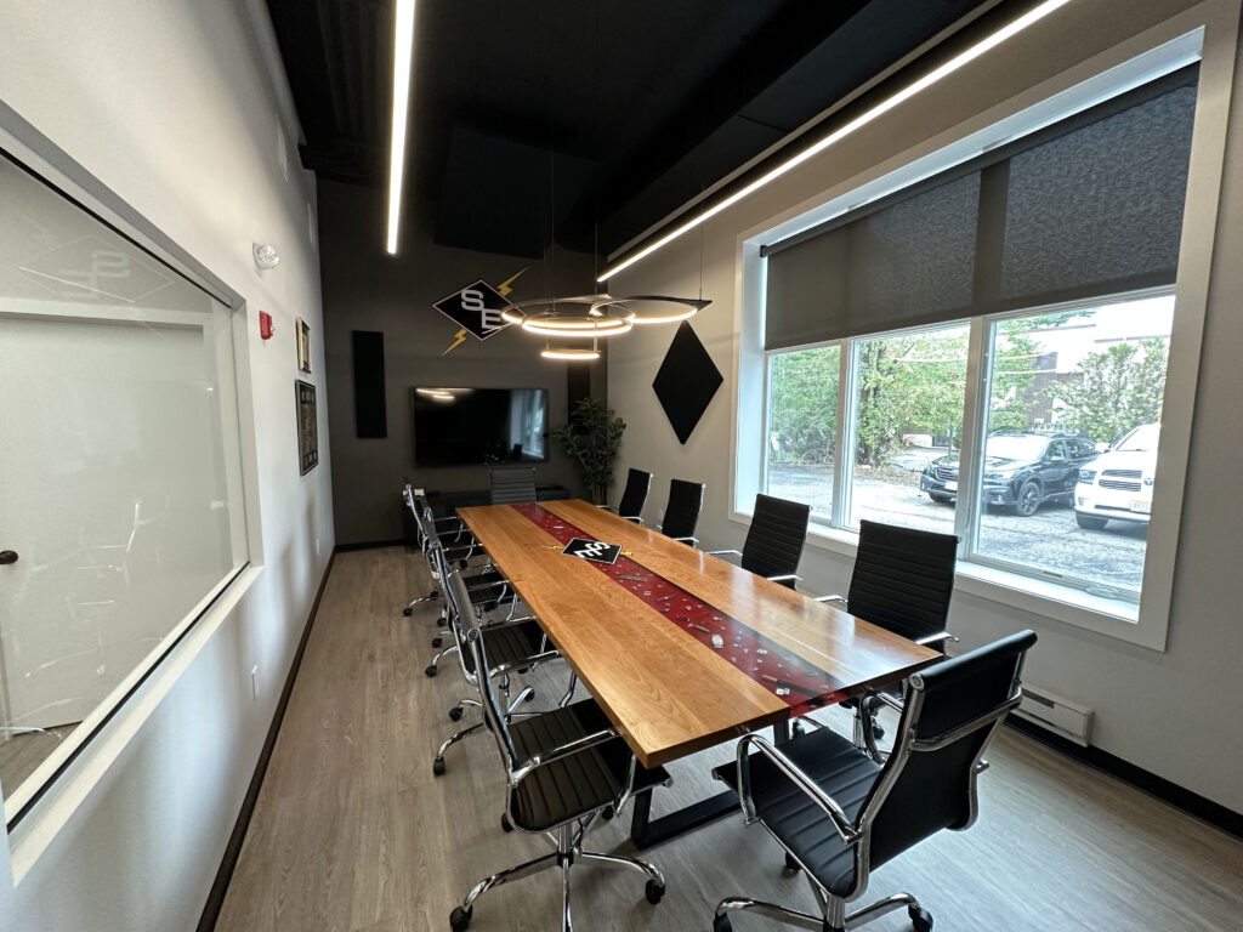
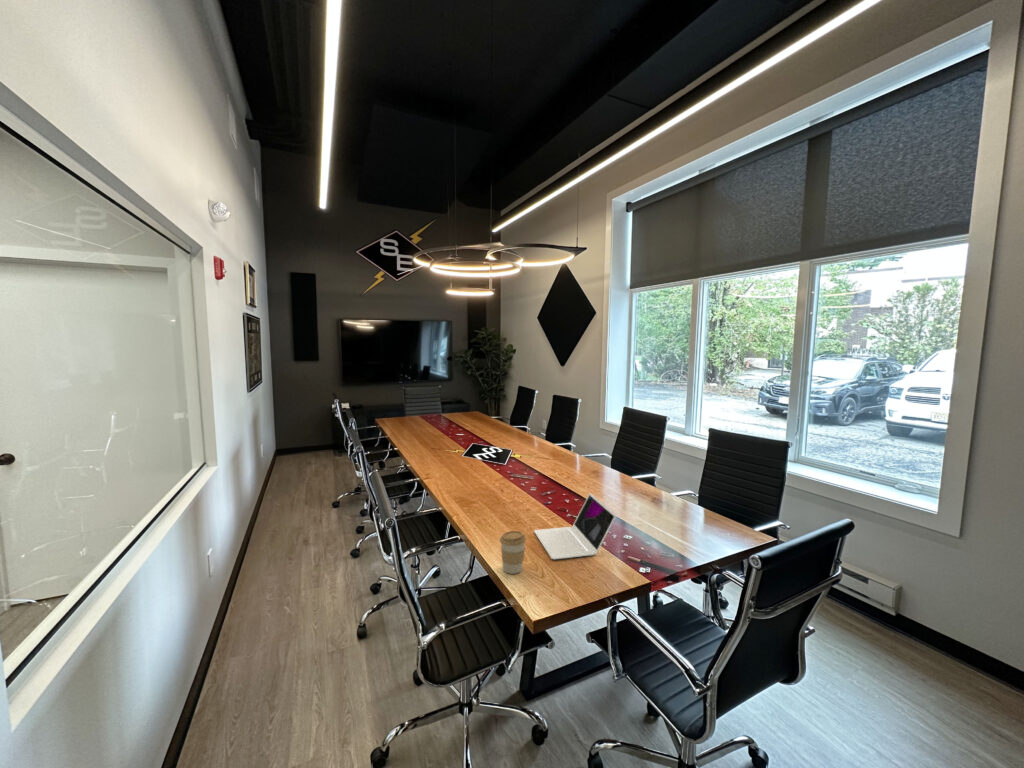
+ laptop (574, 522)
+ coffee cup (512, 551)
